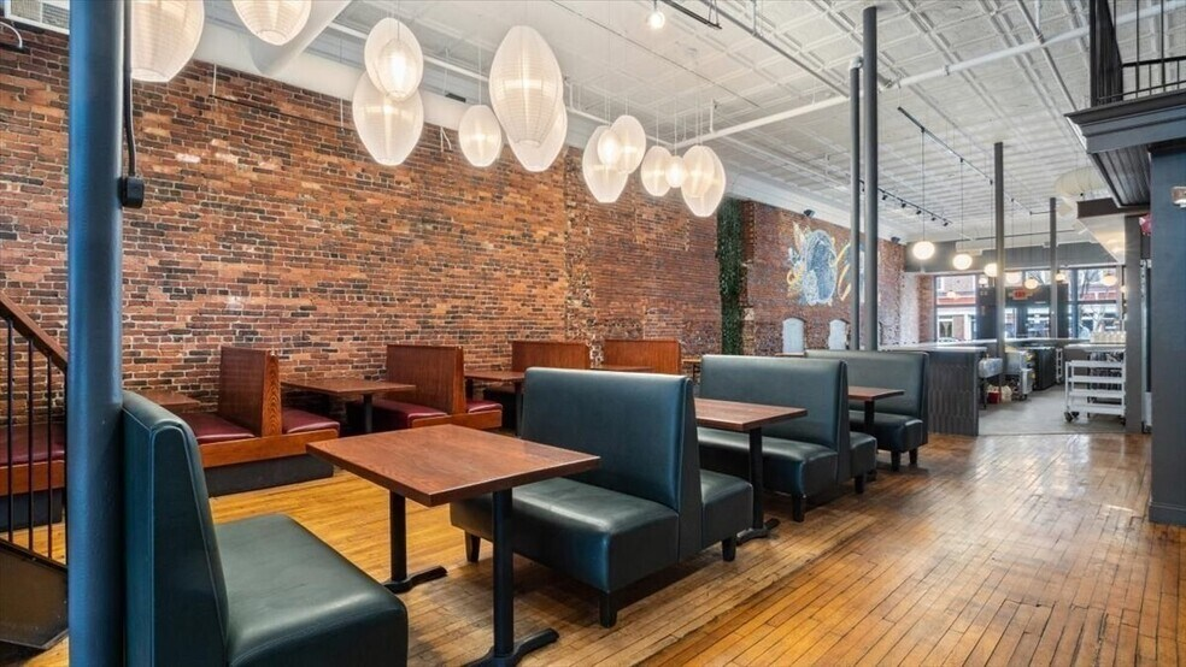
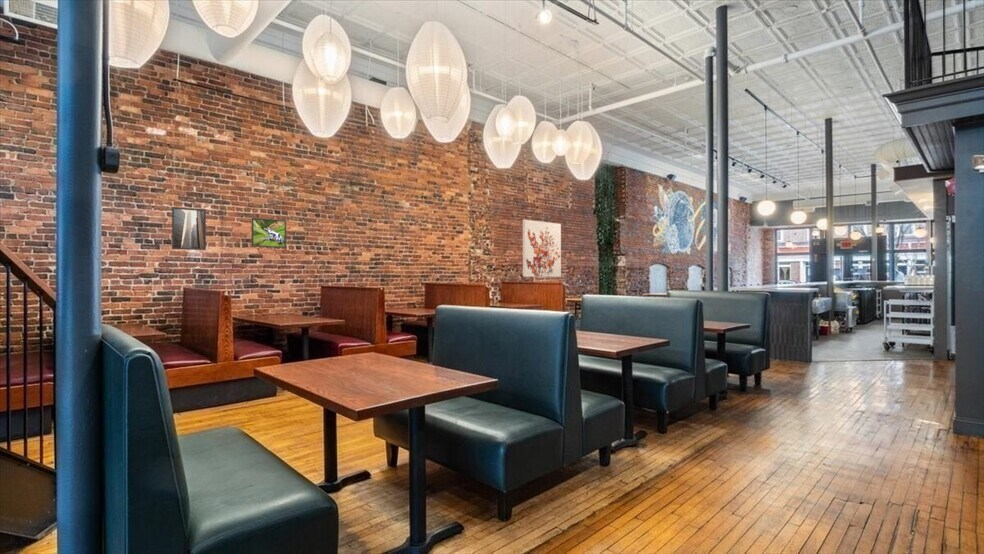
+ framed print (189, 229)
+ wall art (542, 249)
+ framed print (269, 233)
